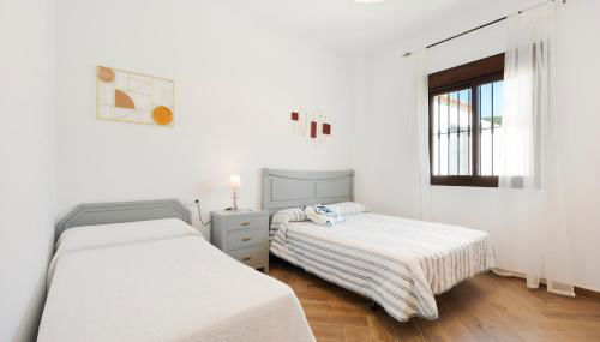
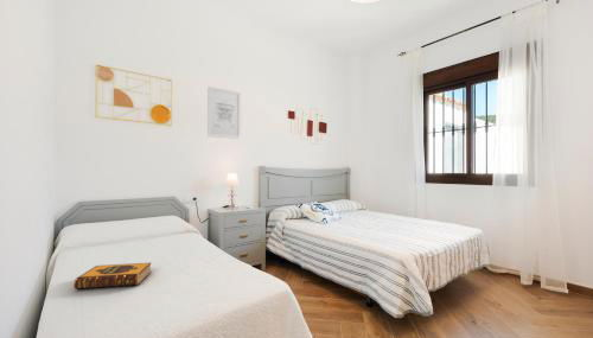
+ hardback book (115, 275)
+ wall art (224, 113)
